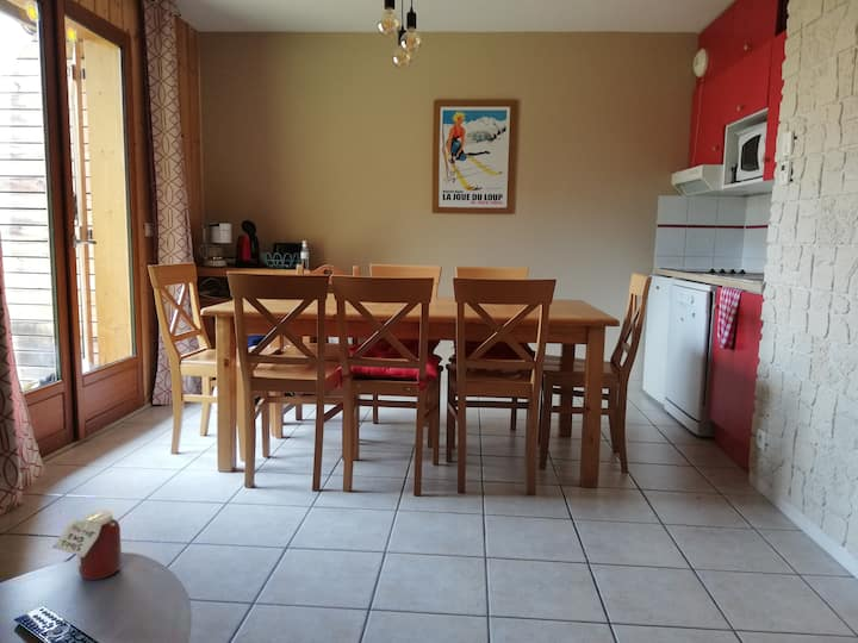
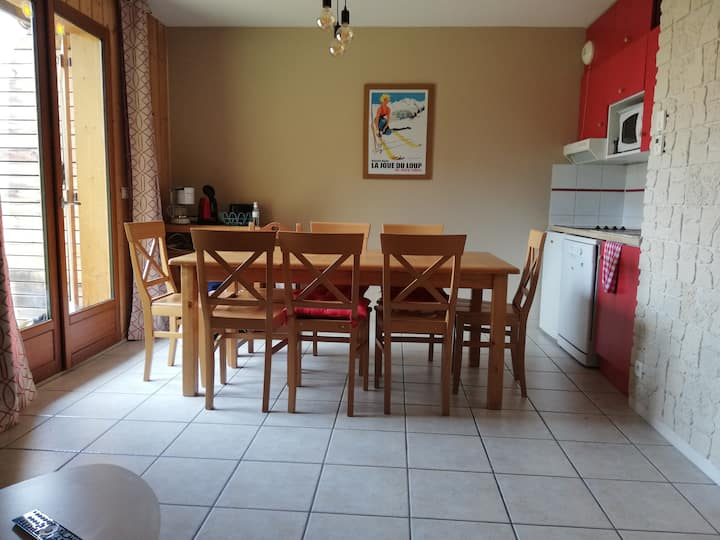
- jar (92, 547)
